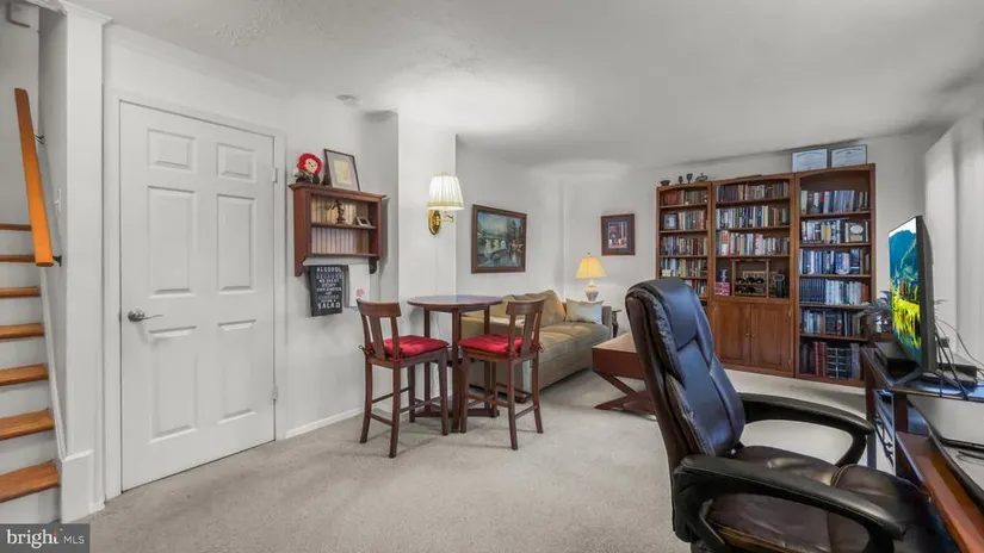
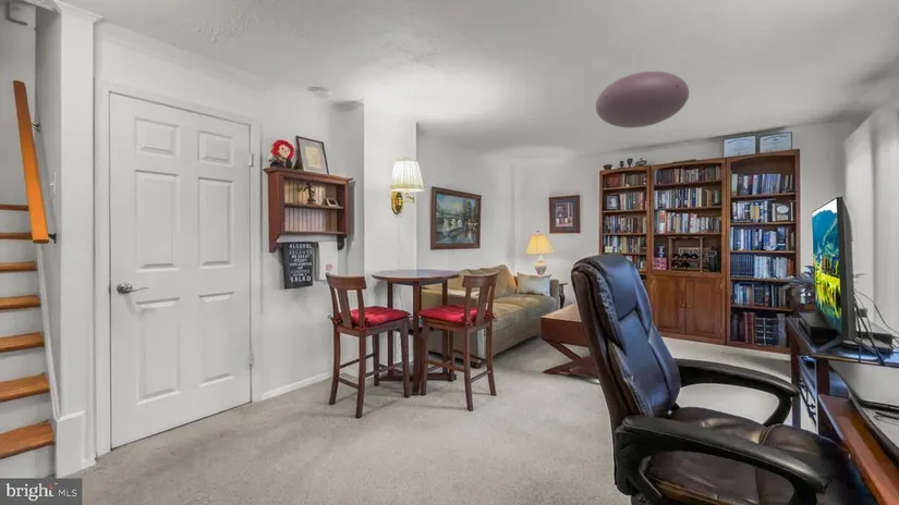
+ ceiling light (640, 101)
